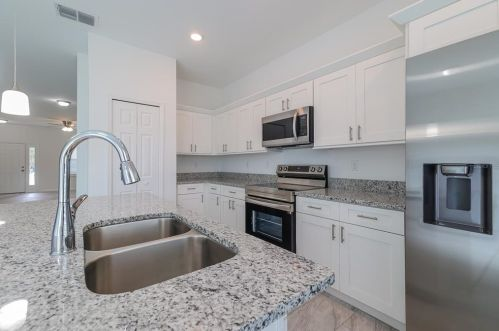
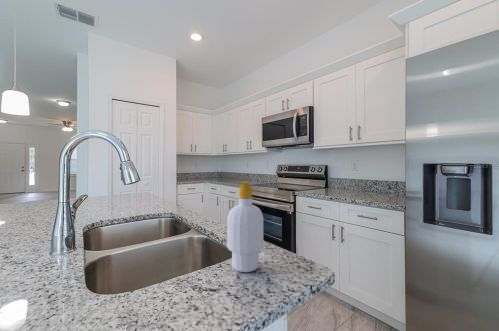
+ soap bottle (245, 224)
